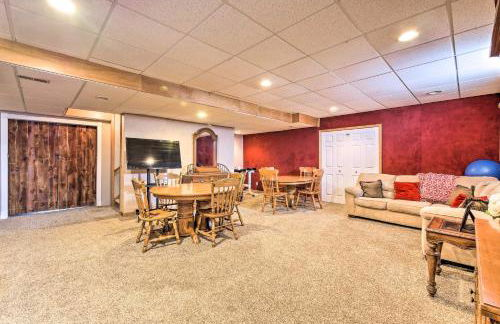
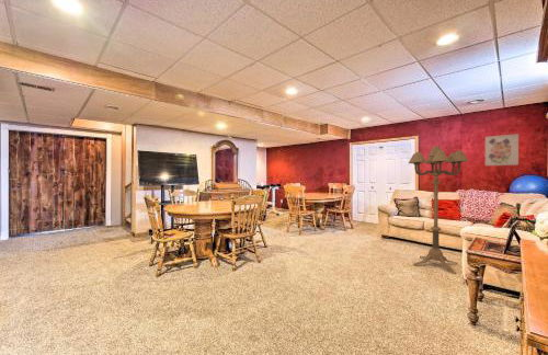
+ floor lamp (435, 205)
+ wall art (501, 150)
